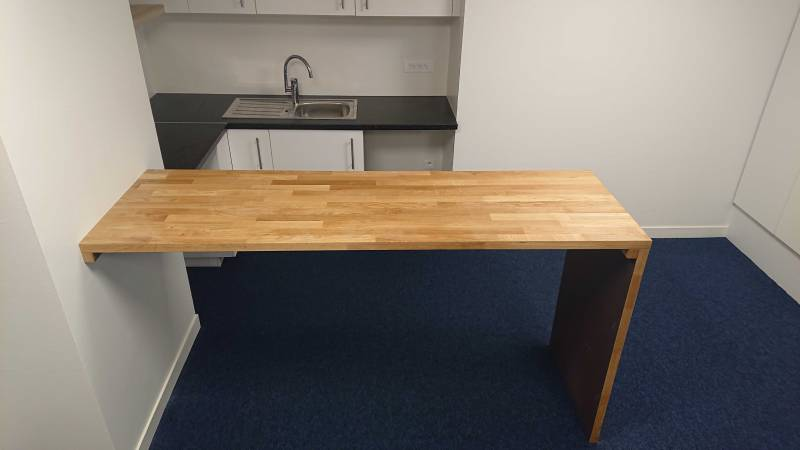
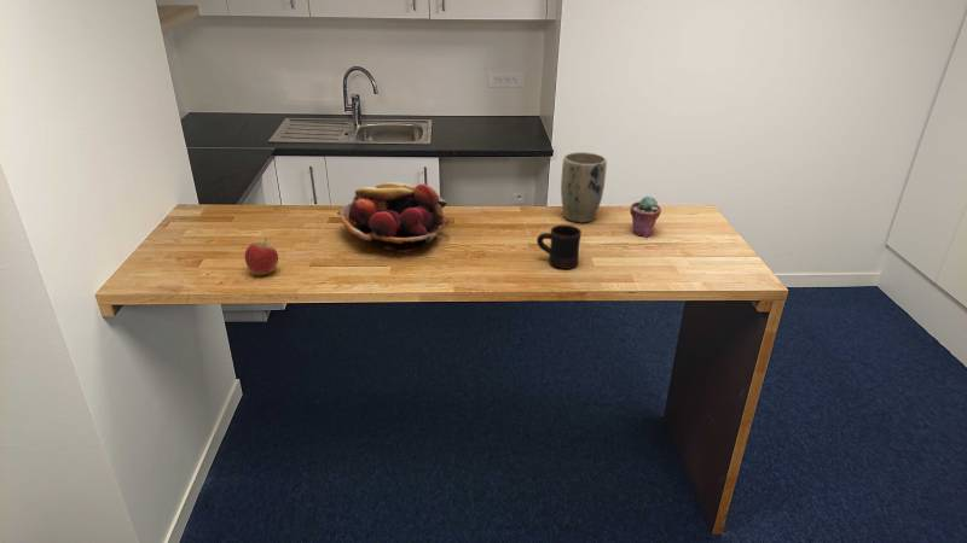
+ potted succulent (644, 214)
+ fruit basket (394, 211)
+ apple (261, 256)
+ plant pot (581, 188)
+ mug (557, 245)
